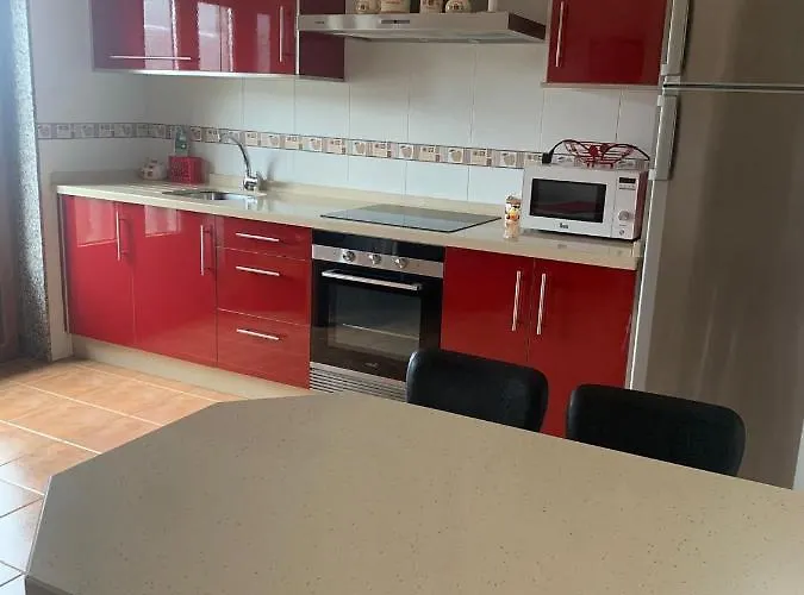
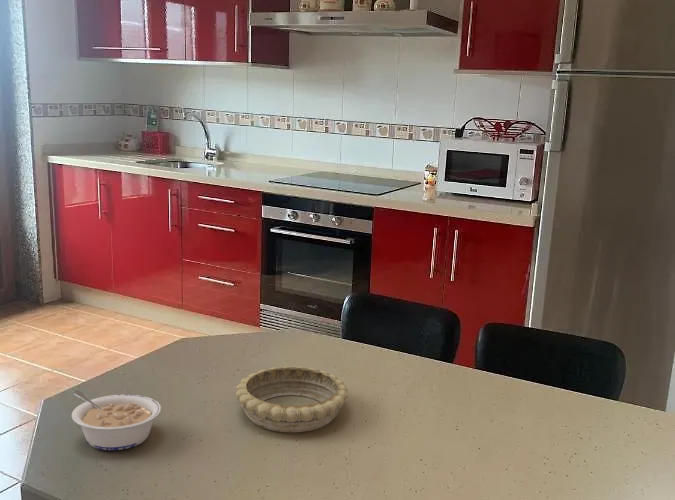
+ legume (113, 421)
+ decorative bowl (291, 394)
